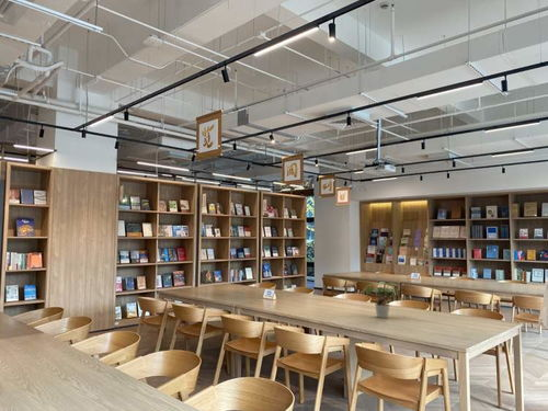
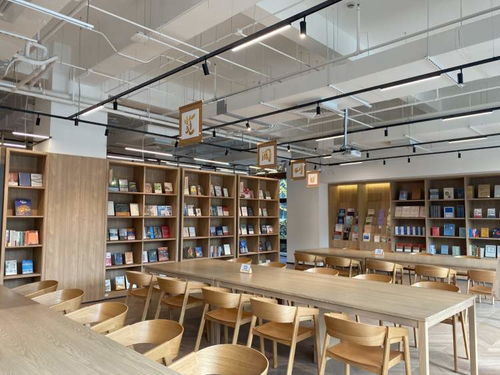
- potted plant (384, 298)
